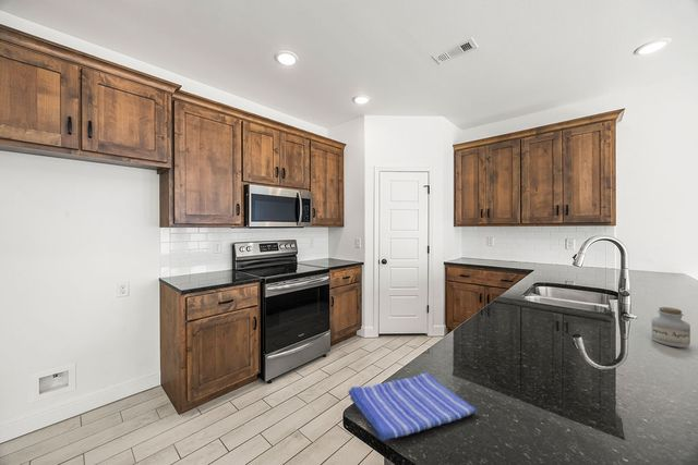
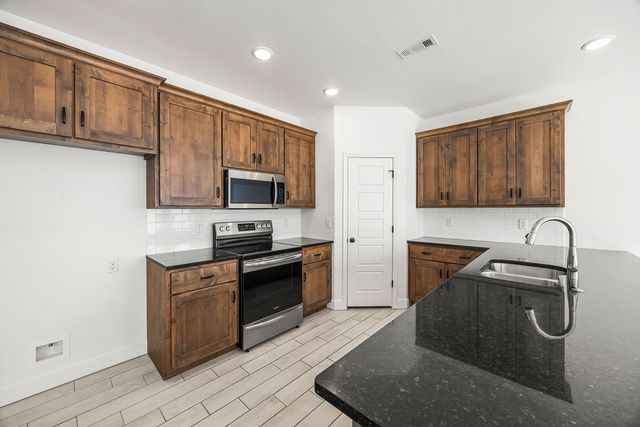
- jar (670, 326)
- dish towel (408, 400)
